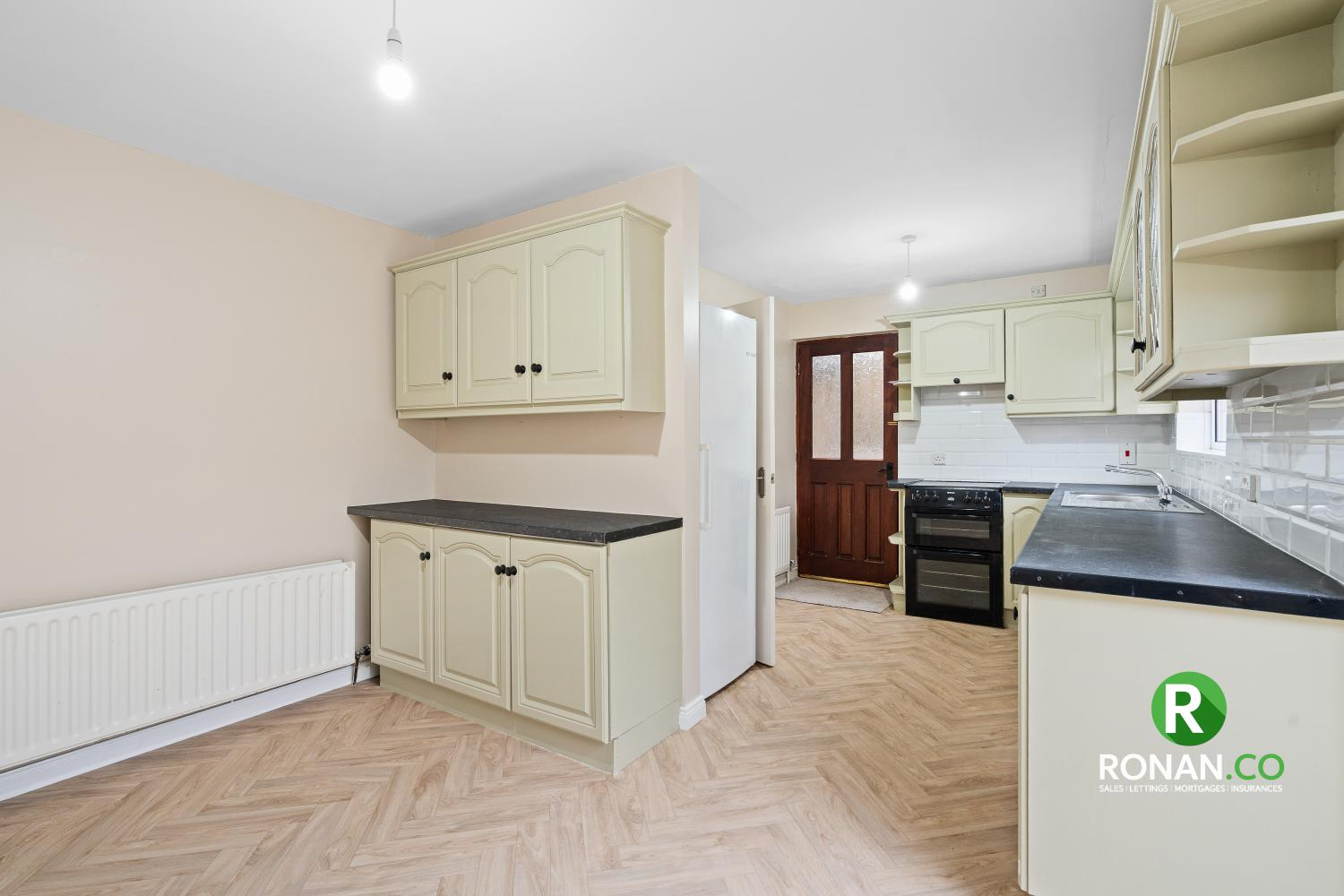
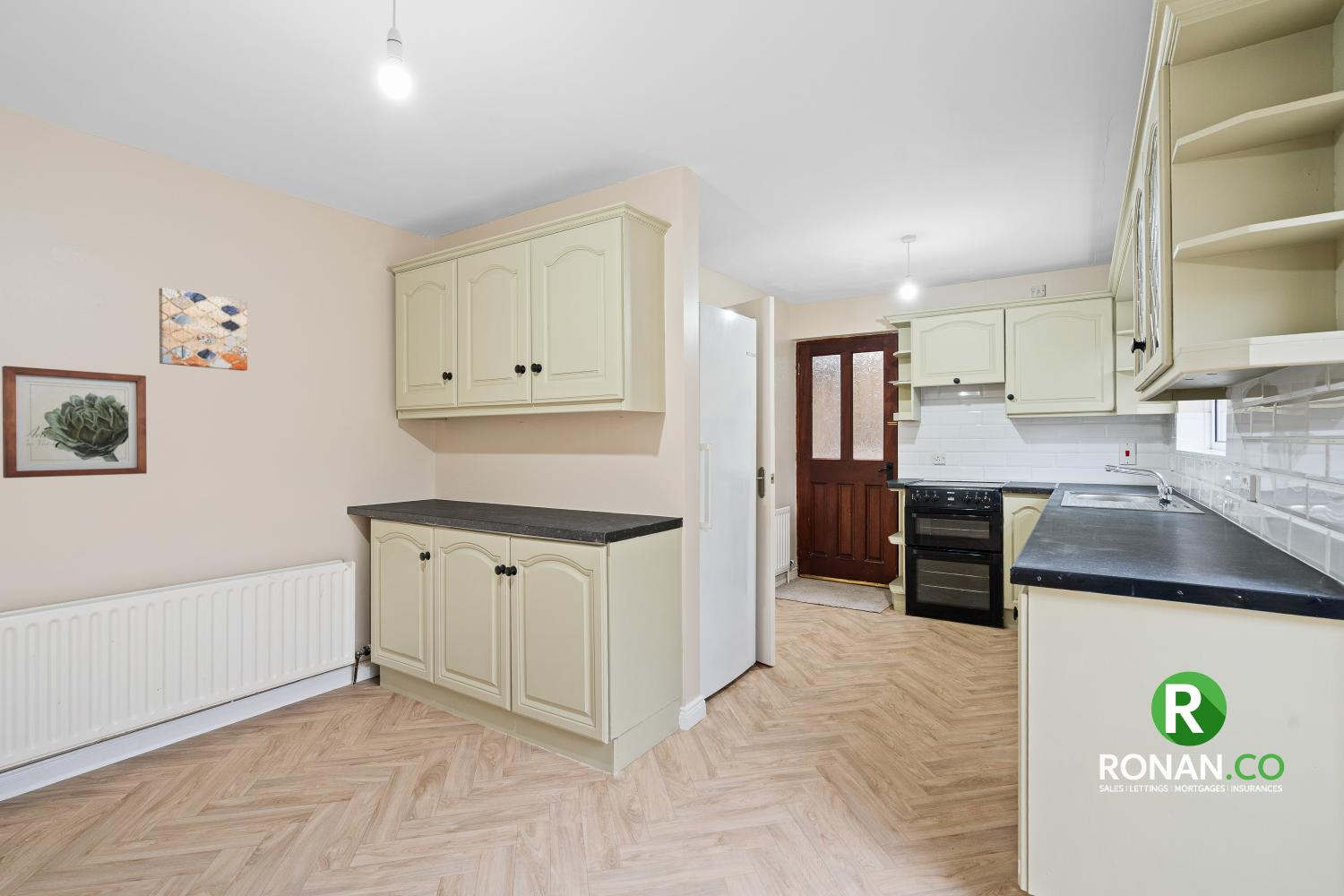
+ wall art (204, 331)
+ wall art (79, 423)
